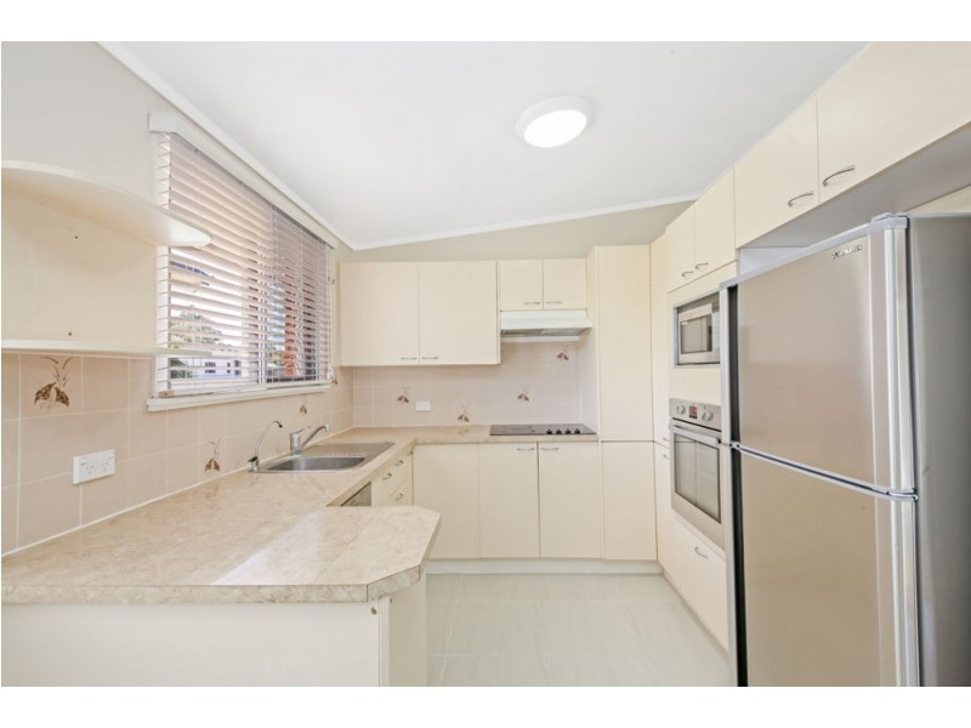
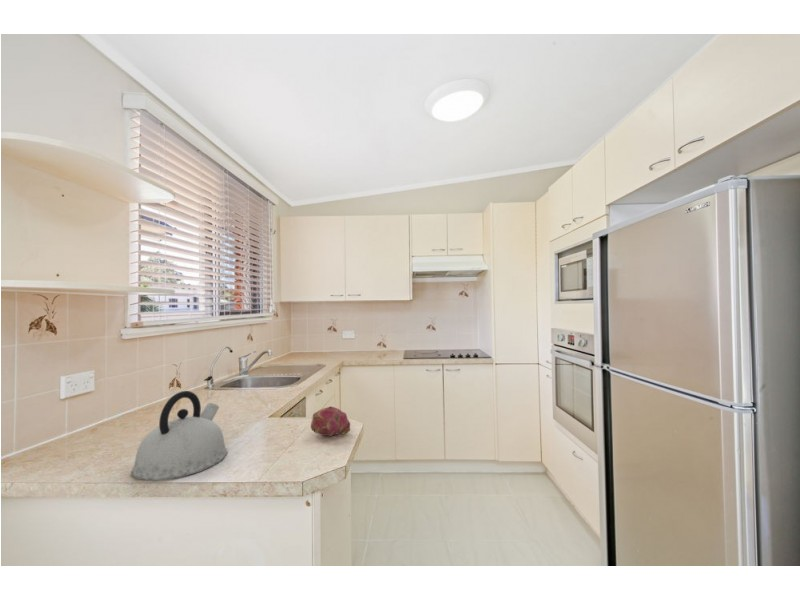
+ kettle (185, 424)
+ fruit (330, 420)
